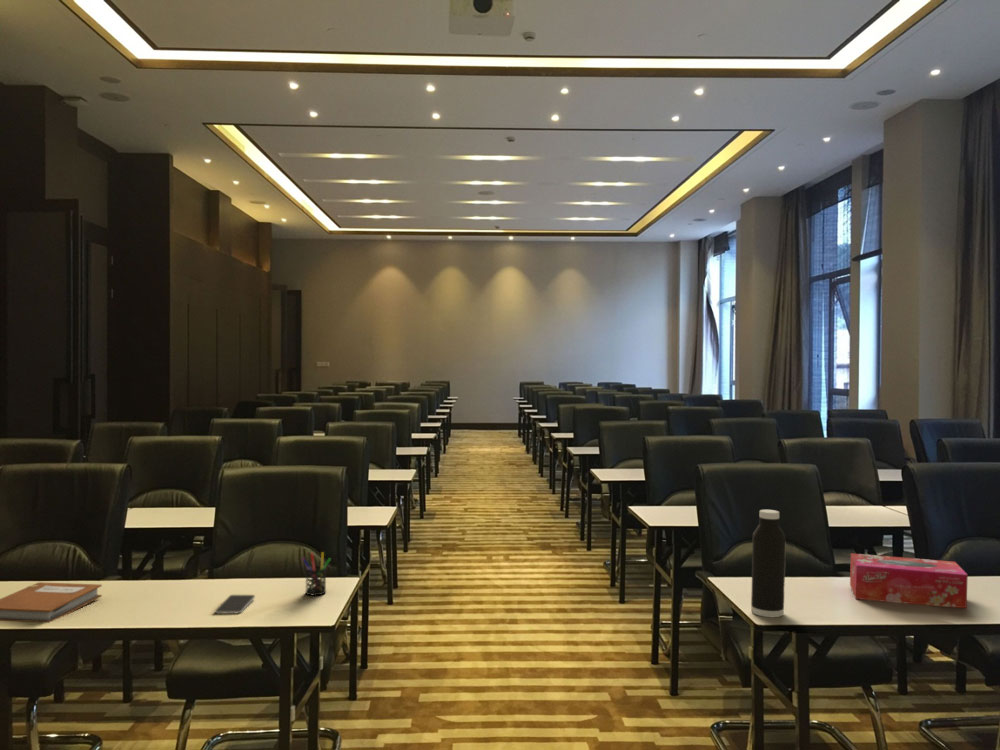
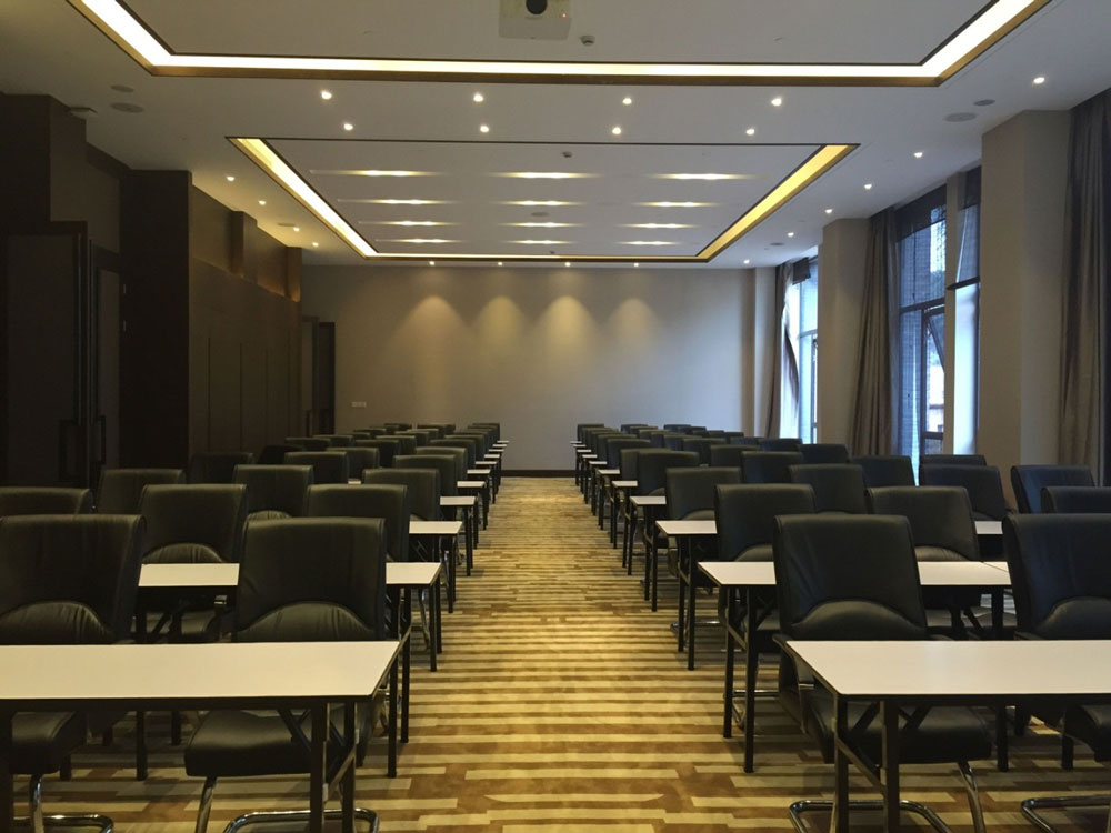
- notebook (43, 600)
- water bottle (768, 562)
- smartphone (235, 603)
- tissue box (905, 580)
- pen holder (317, 572)
